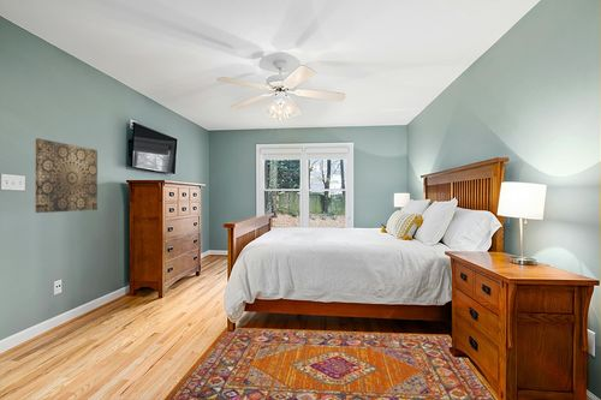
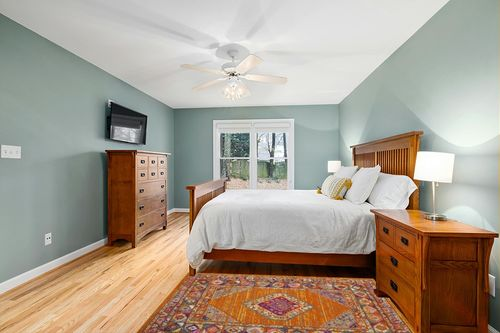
- wall art (69, 178)
